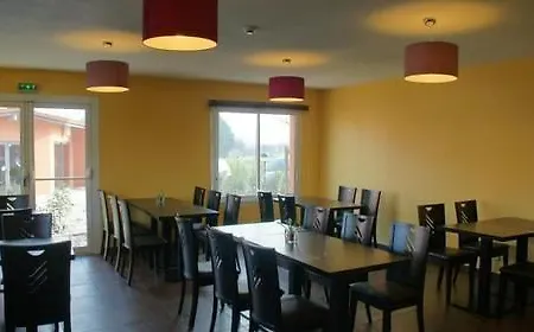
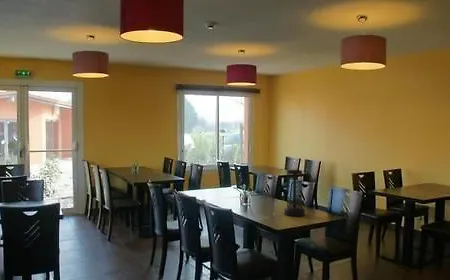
+ vase (294, 192)
